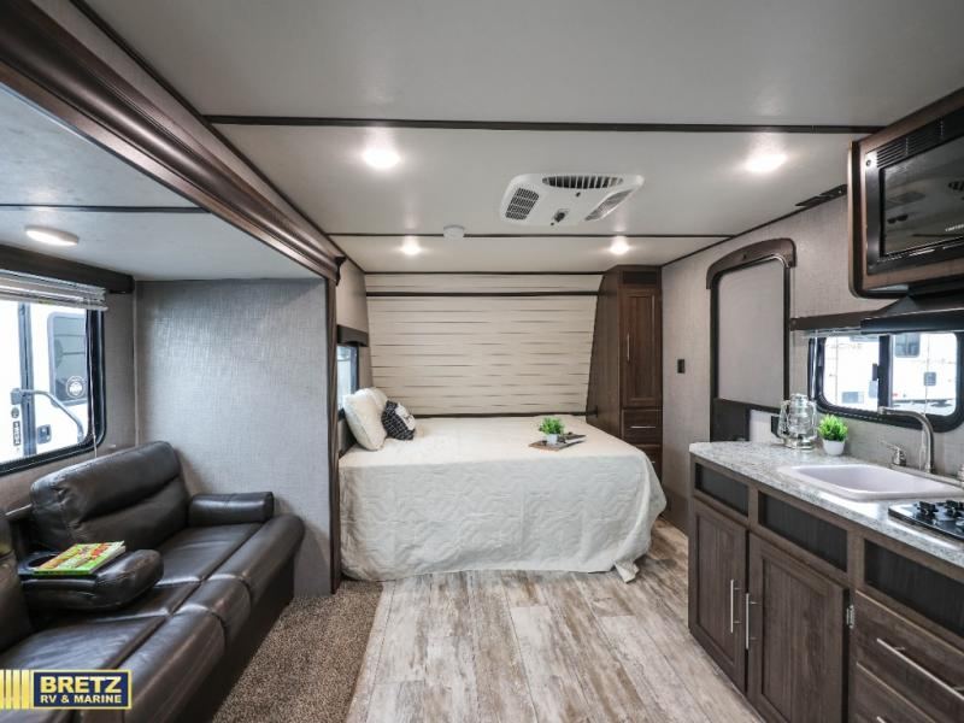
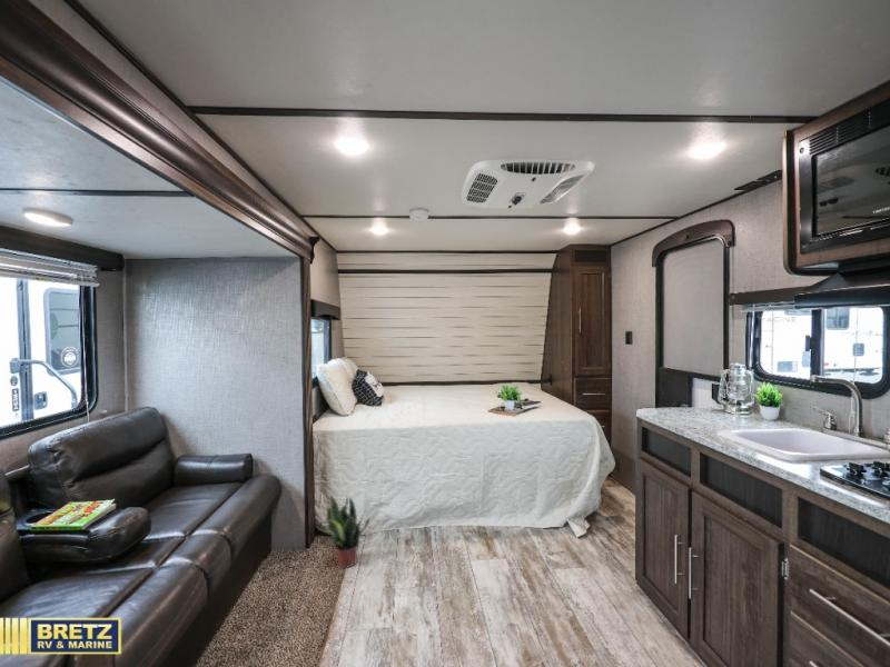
+ potted plant (347, 529)
